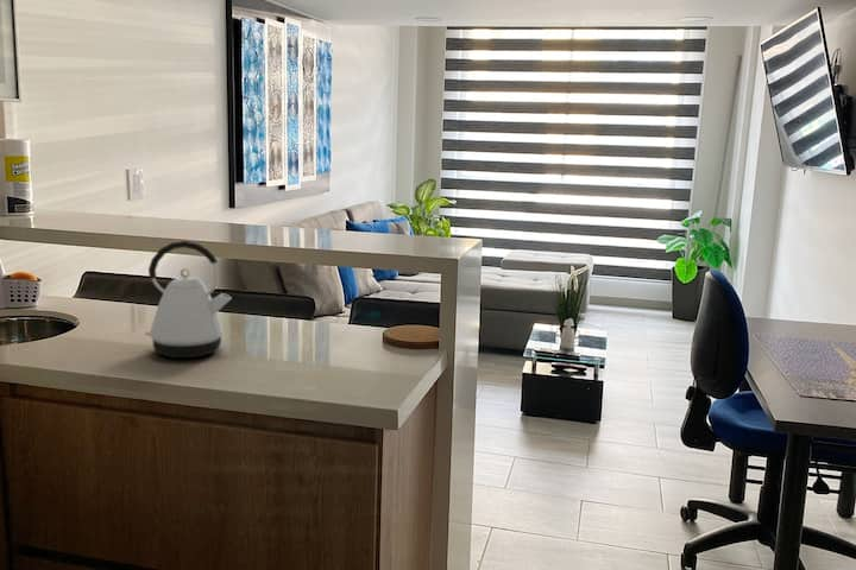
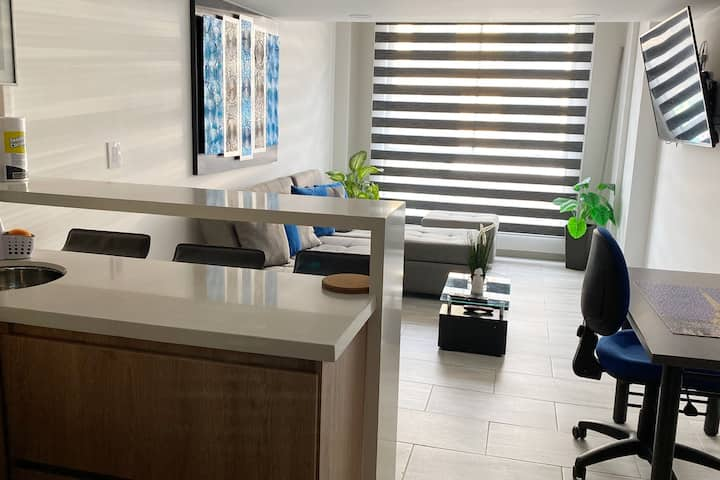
- kettle (188, 297)
